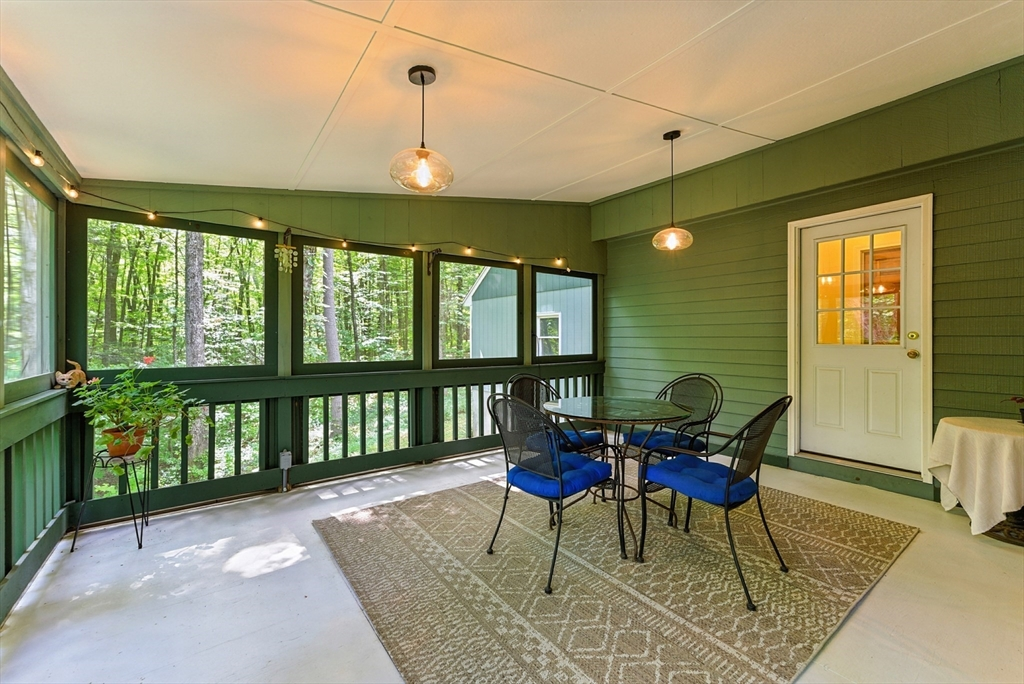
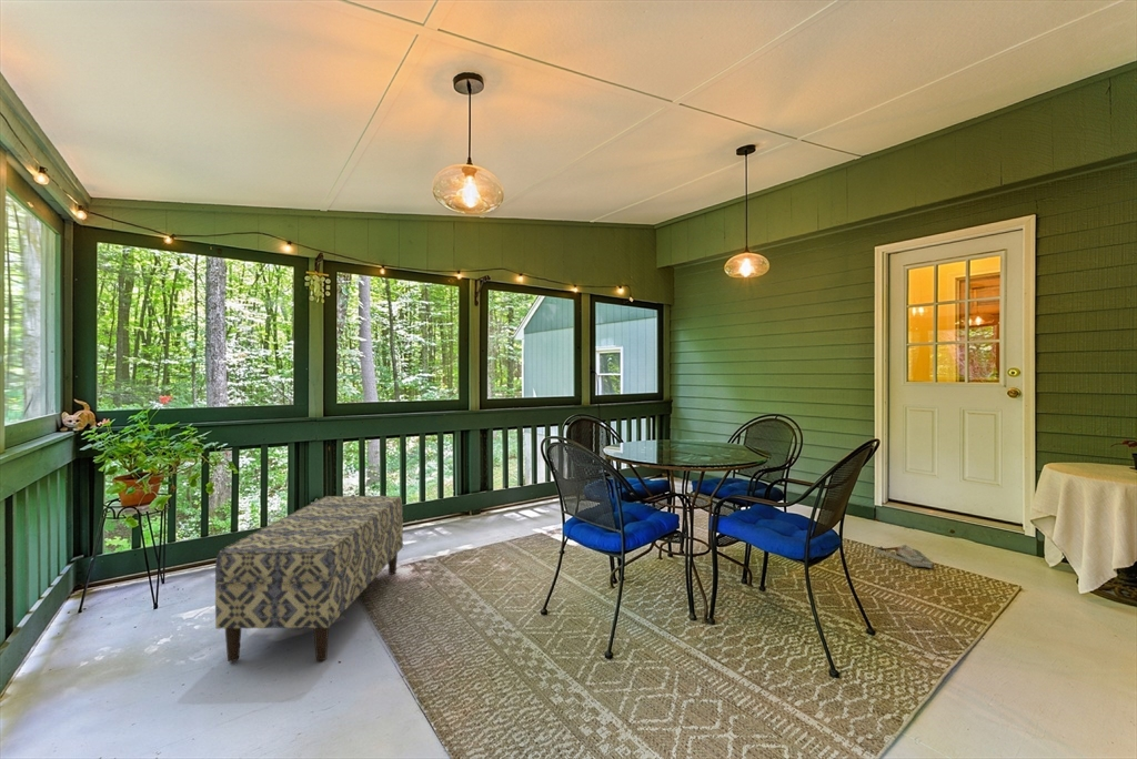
+ bag (900, 555)
+ bench (326, 564)
